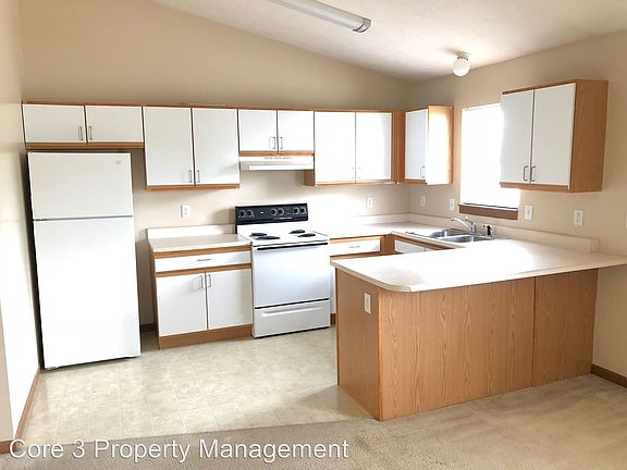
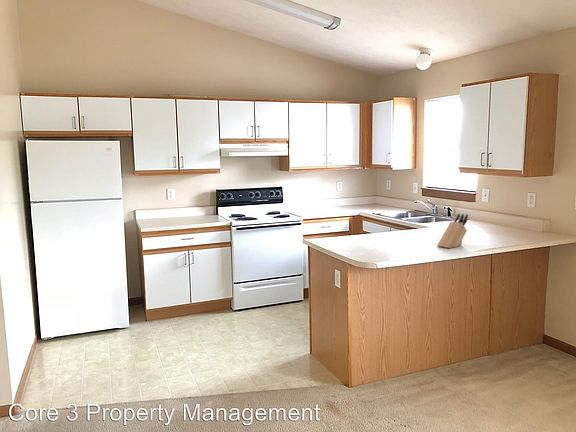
+ knife block (453, 230)
